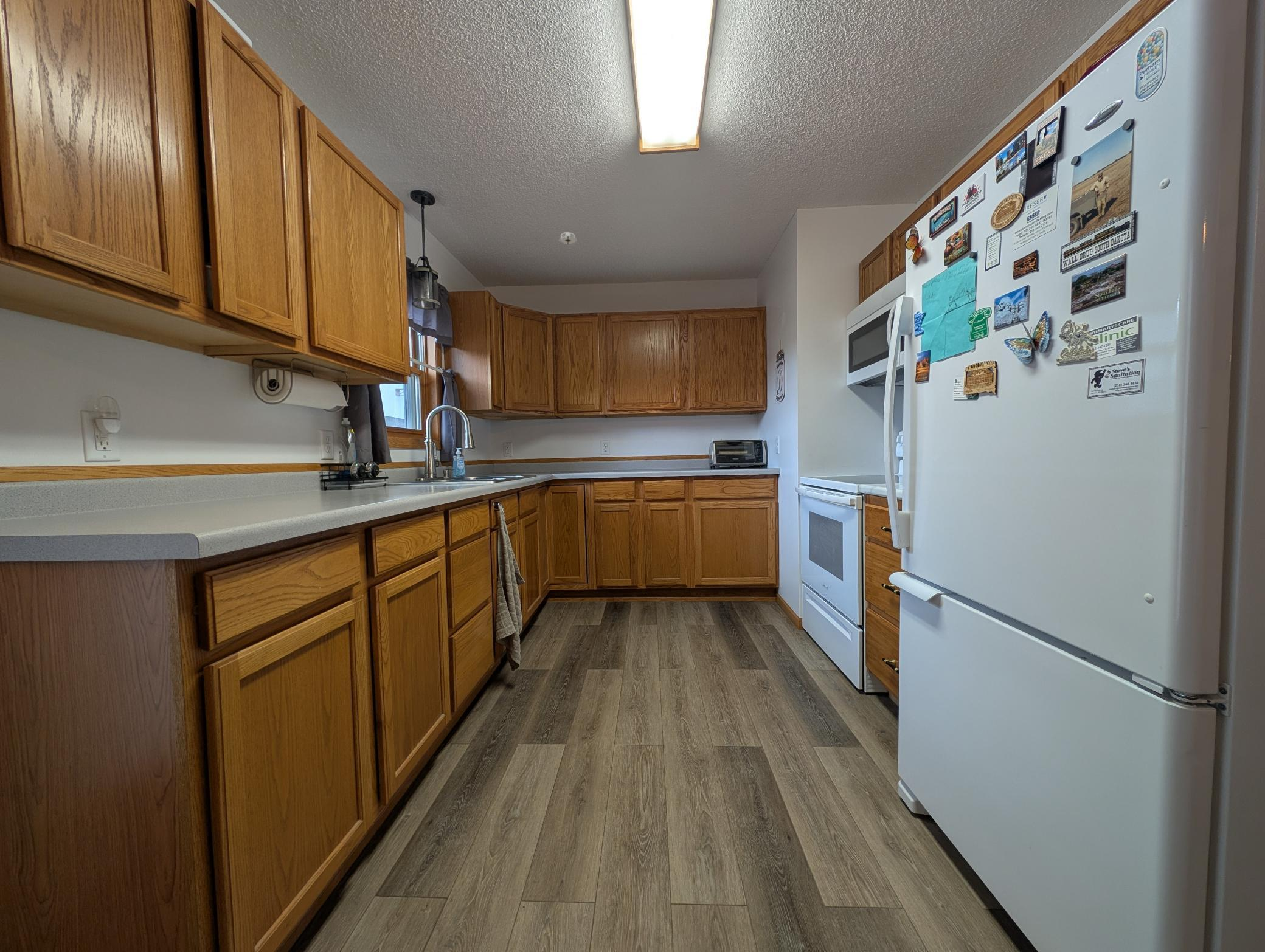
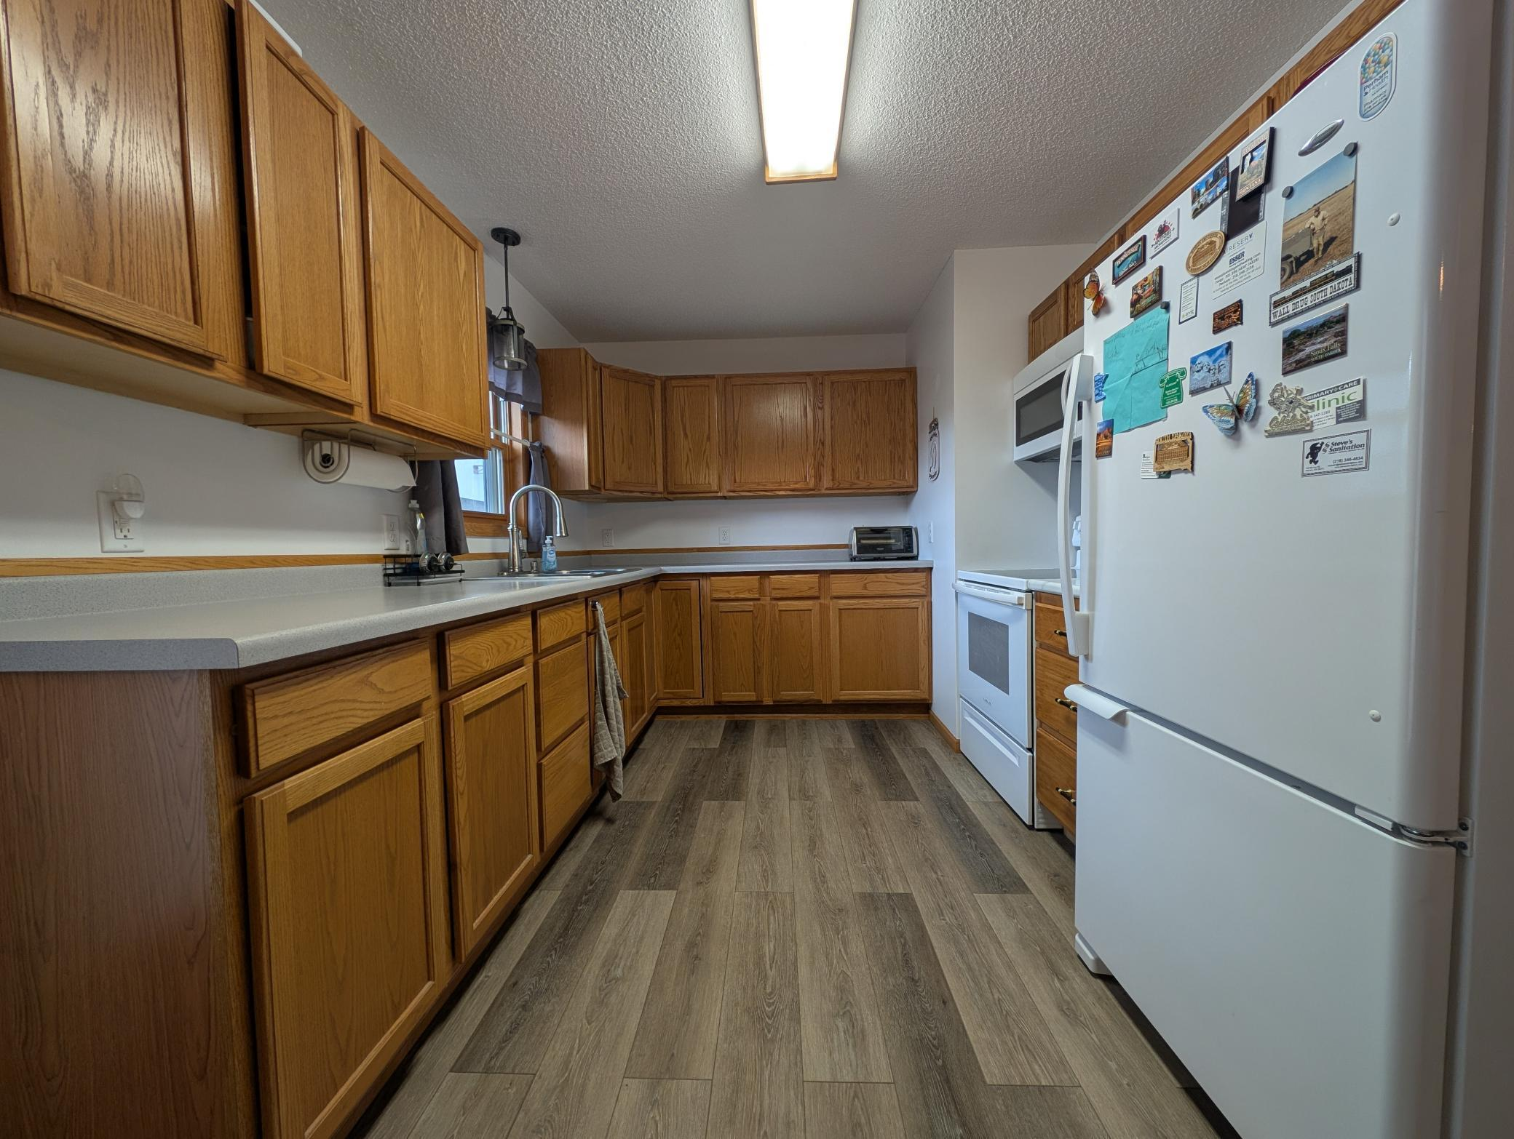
- smoke detector (567, 238)
